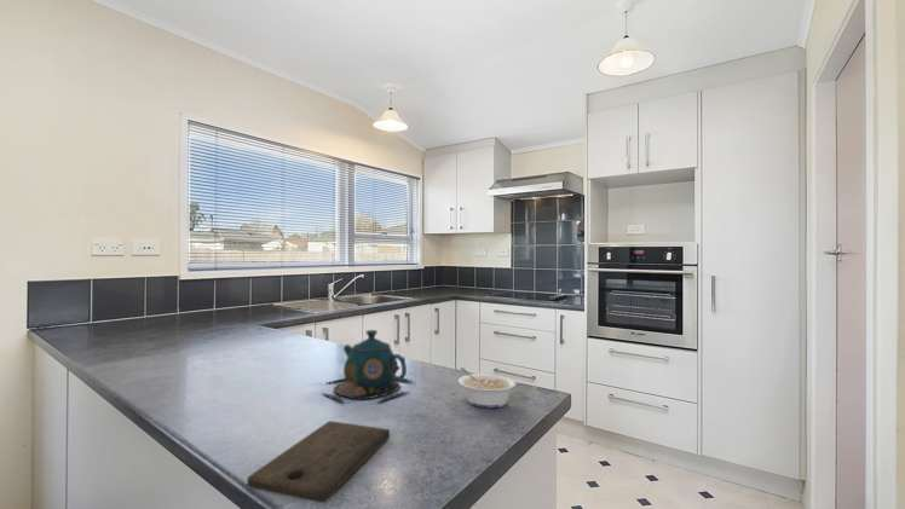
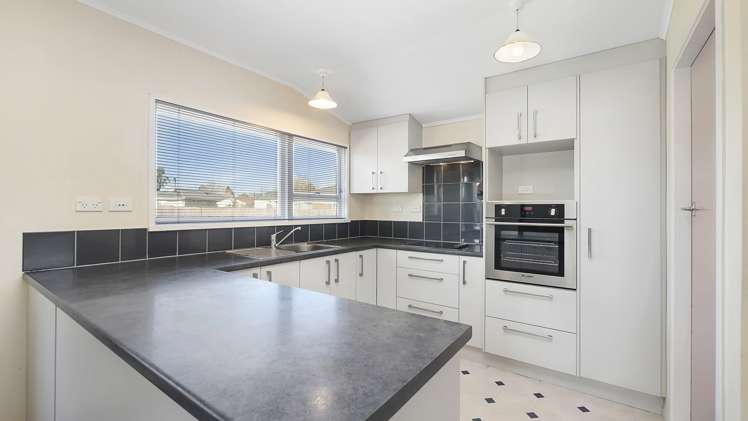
- teapot (369, 359)
- cutting board (327, 453)
- legume (484, 388)
